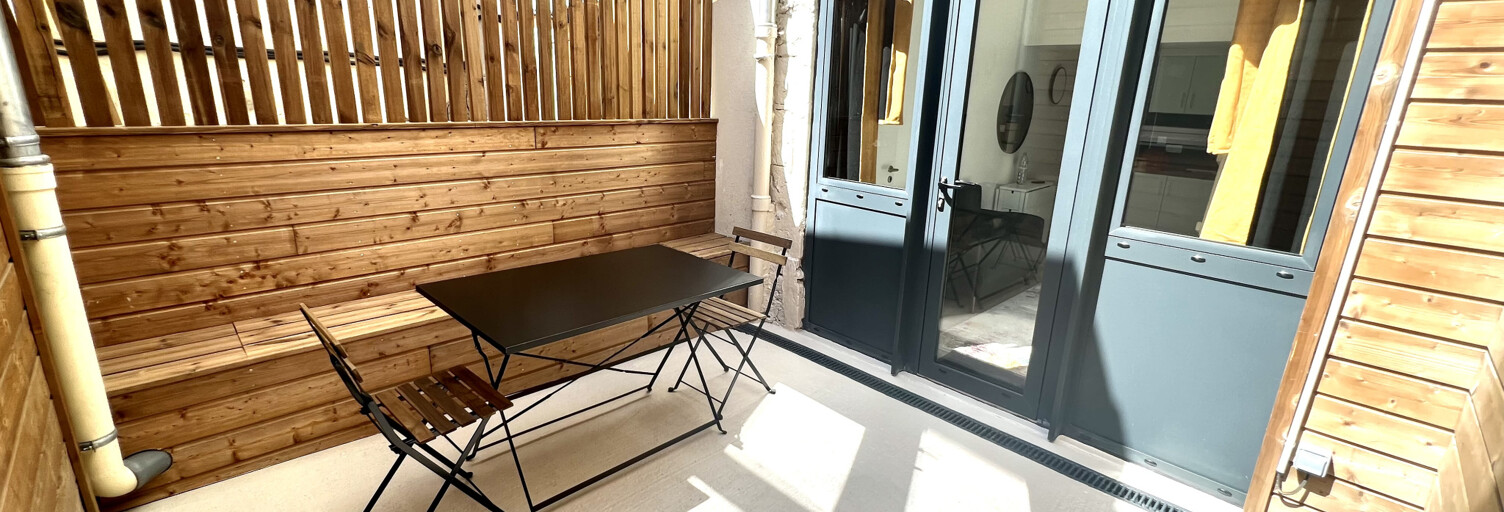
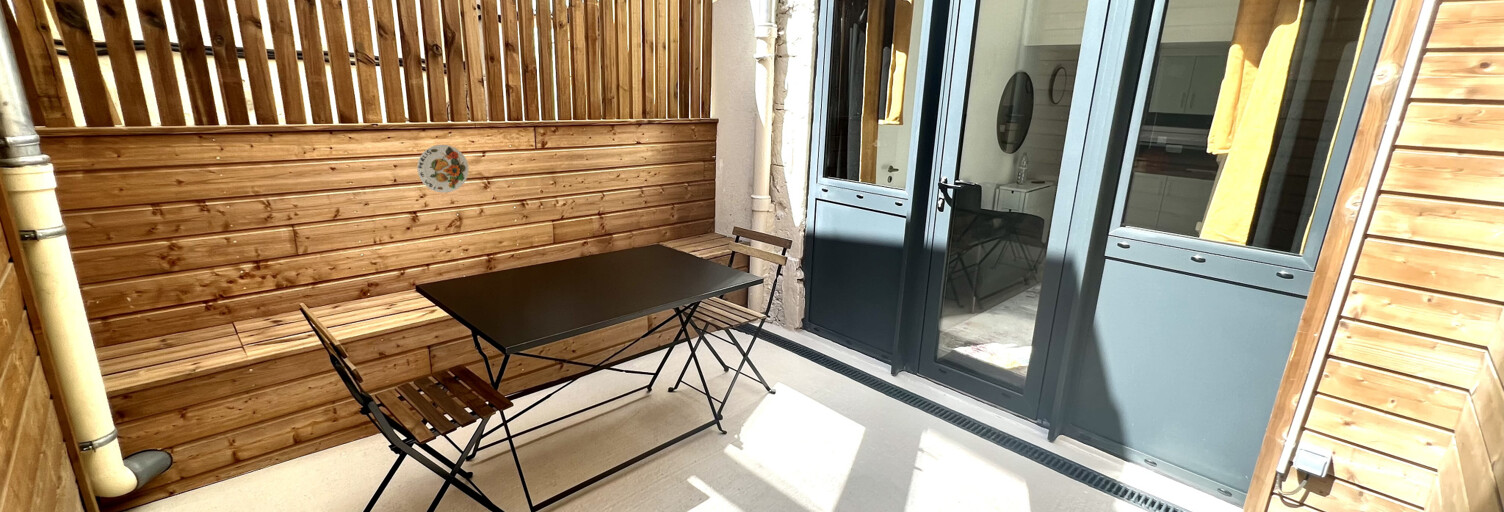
+ decorative plate (443, 168)
